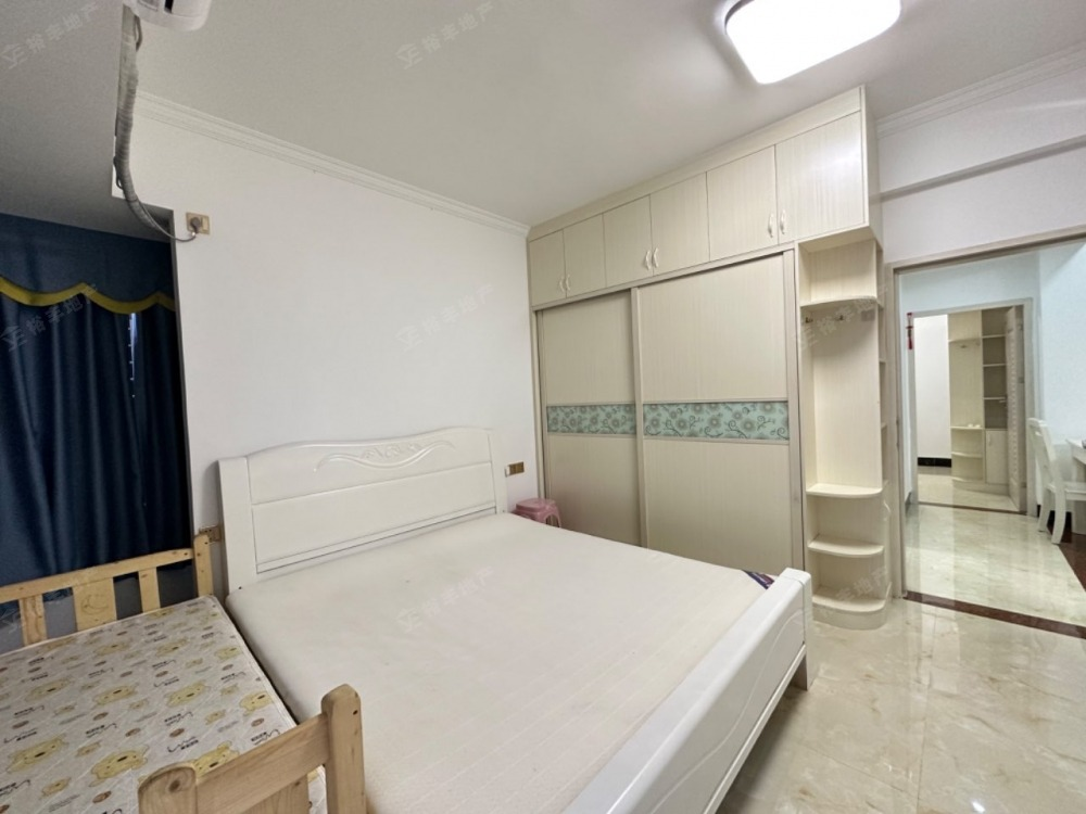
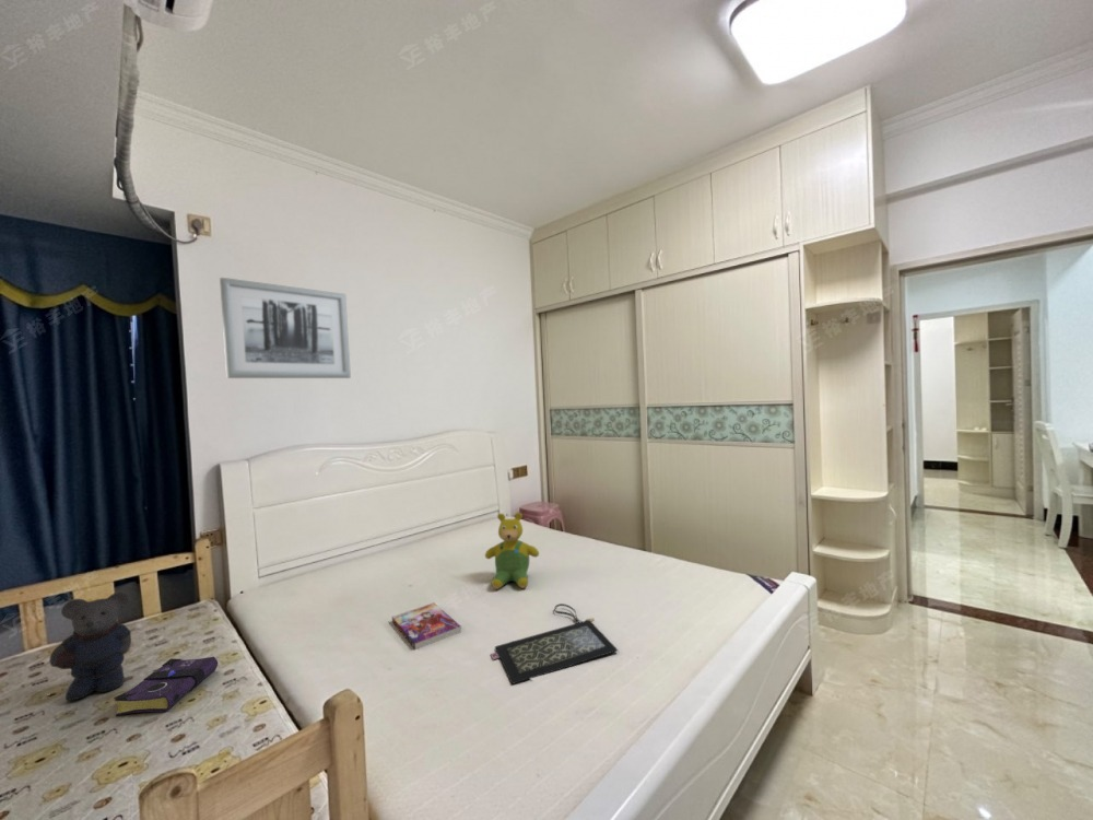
+ book (171, 683)
+ book (425, 623)
+ bear (89, 640)
+ wall art (291, 332)
+ teddy bear (509, 548)
+ clutch bag (559, 645)
